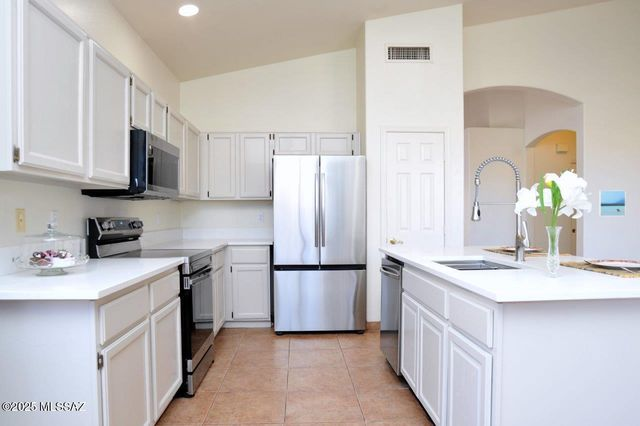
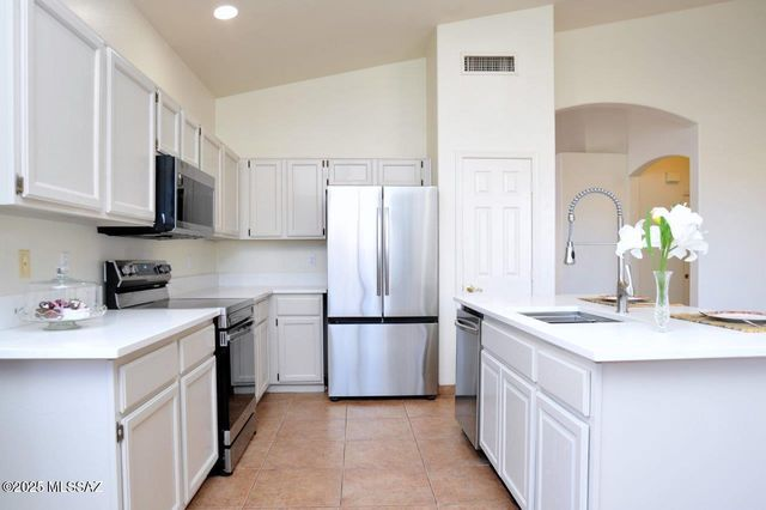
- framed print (611, 203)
